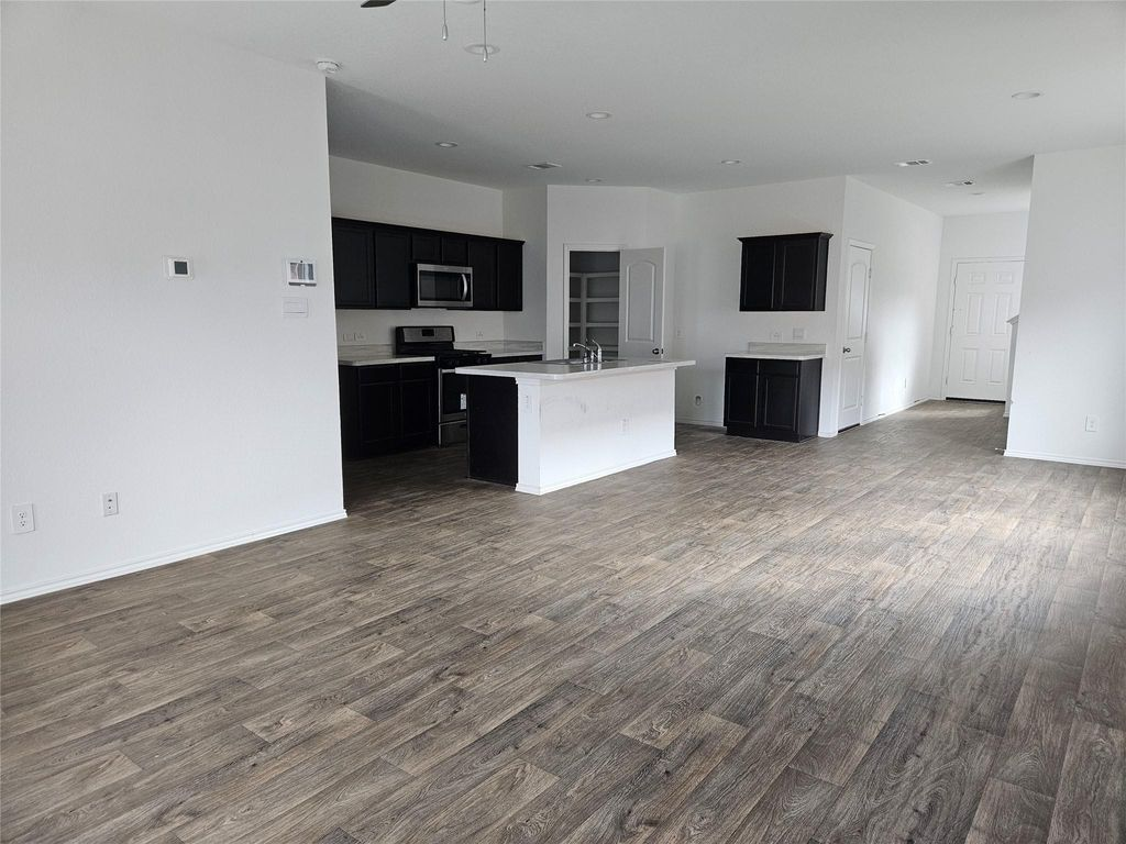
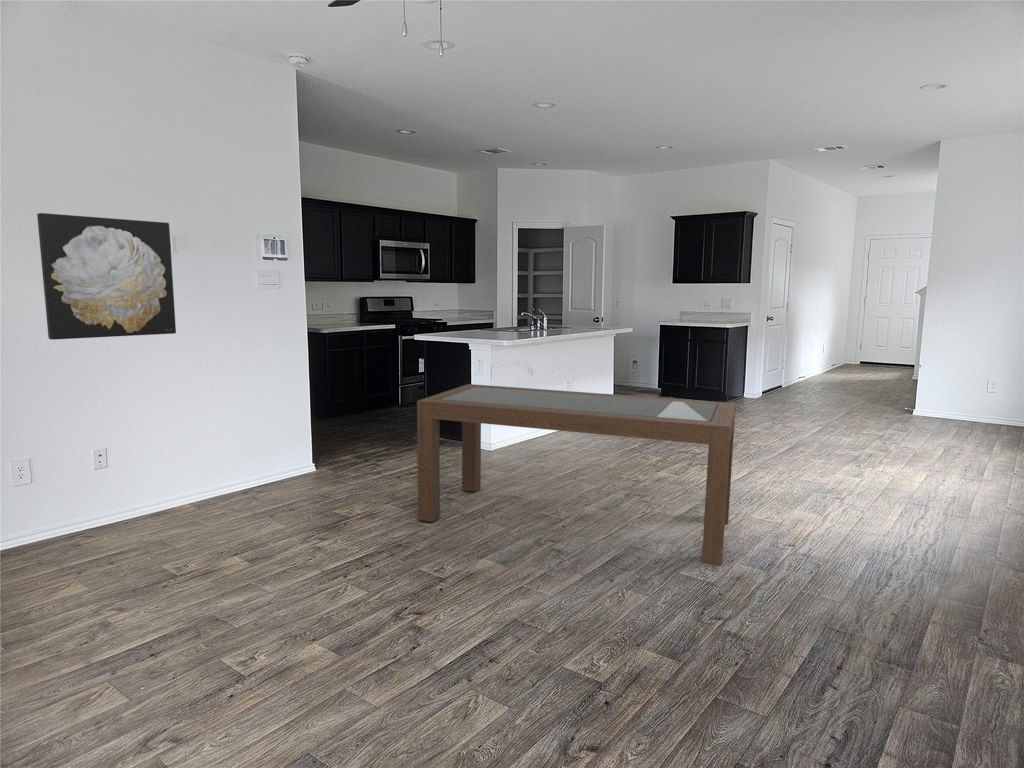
+ wall art (111, 278)
+ dining table (580, 432)
